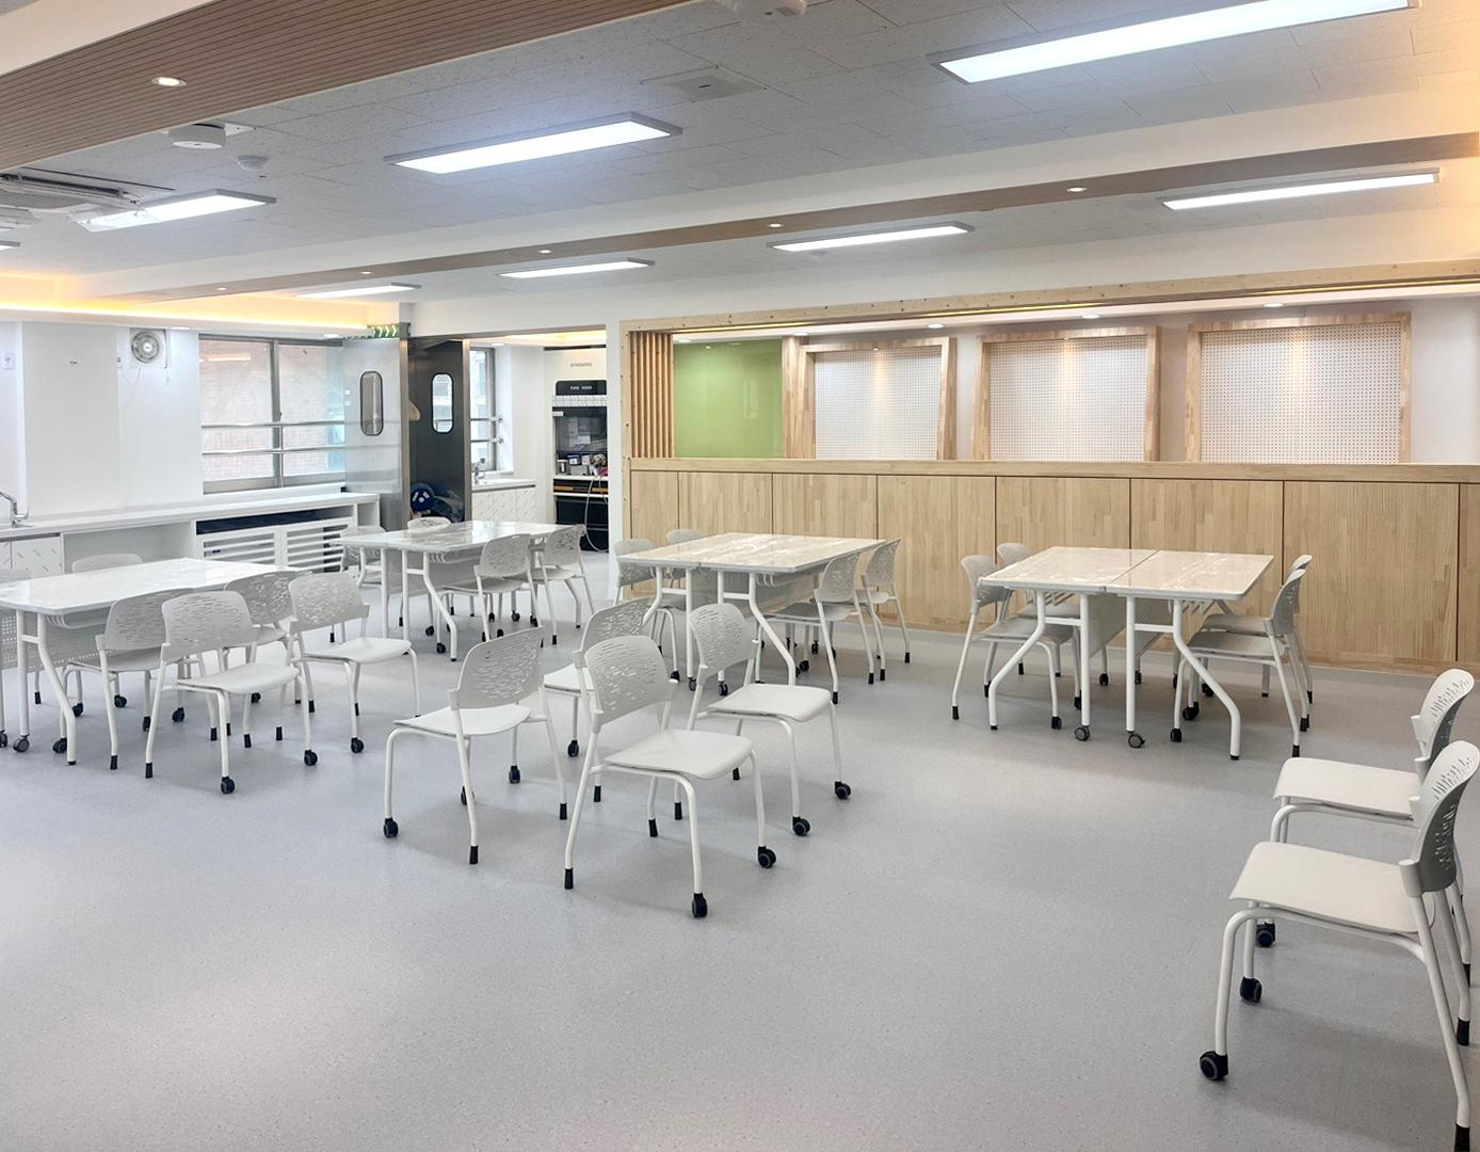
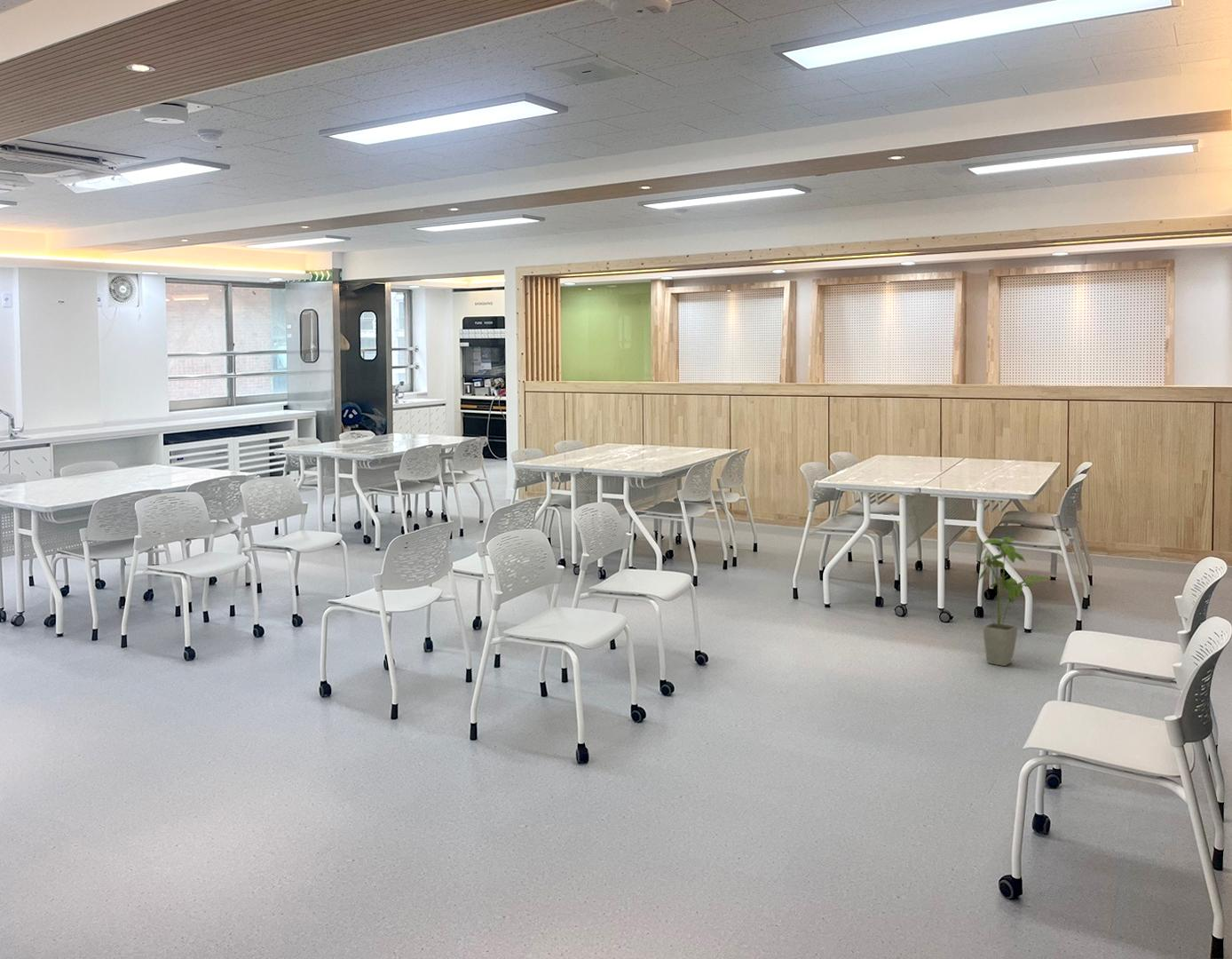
+ house plant (1008, 602)
